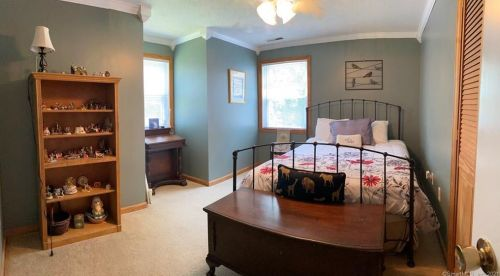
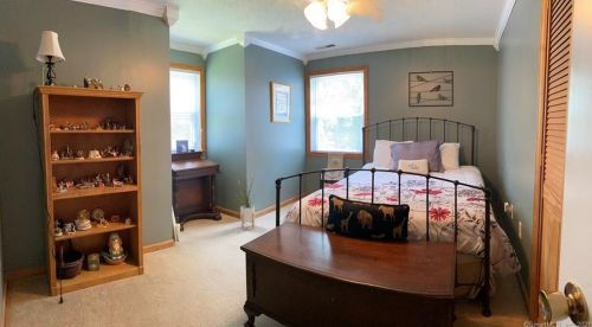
+ house plant (246, 200)
